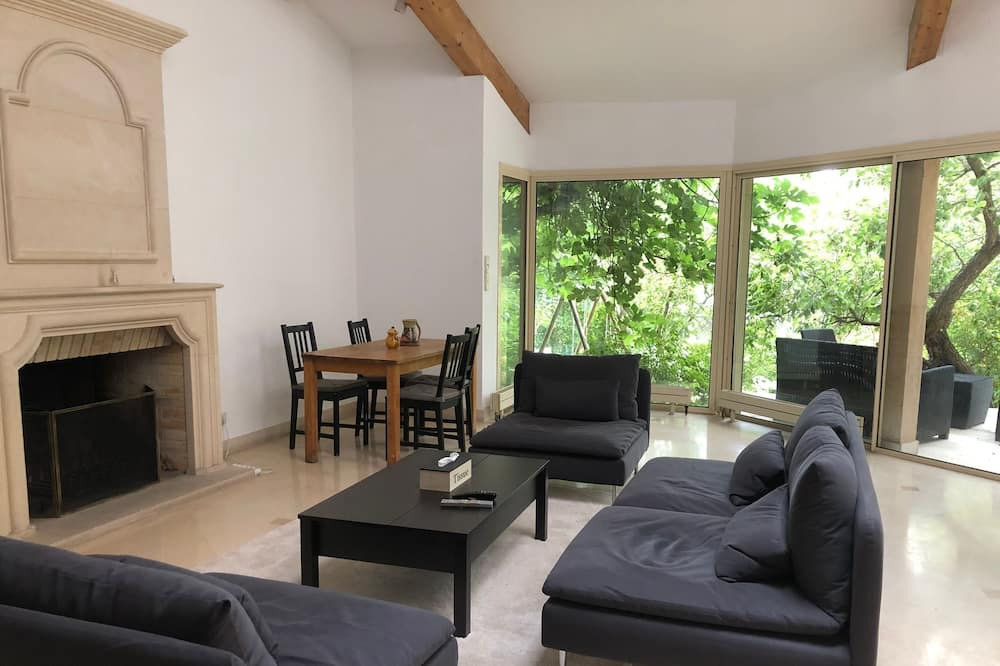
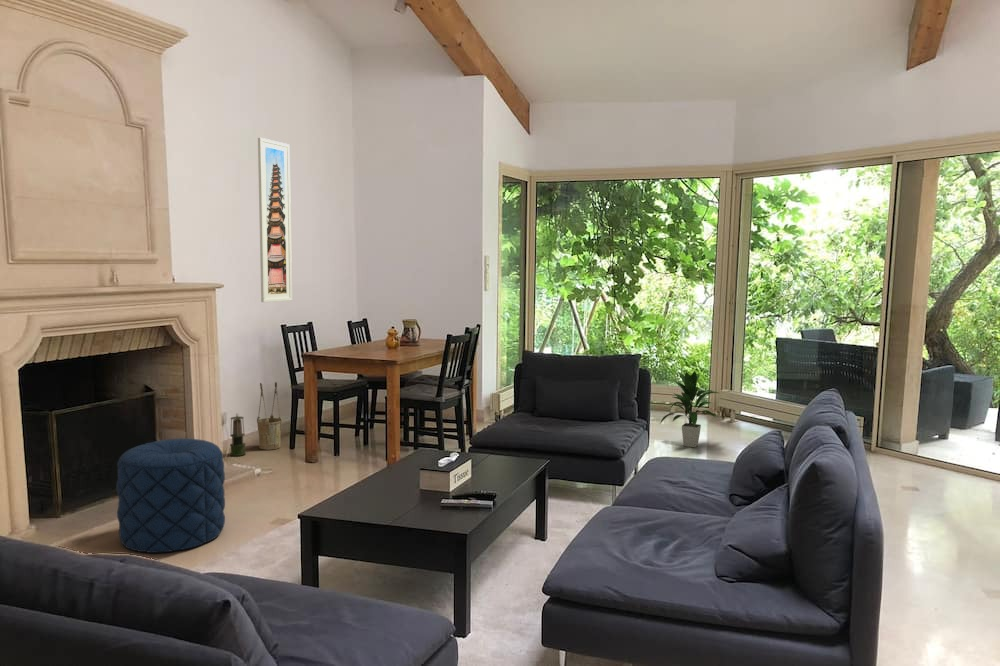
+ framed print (275, 222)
+ bucket (270, 416)
+ pouf (171, 490)
+ indoor plant (689, 406)
+ lantern (237, 434)
